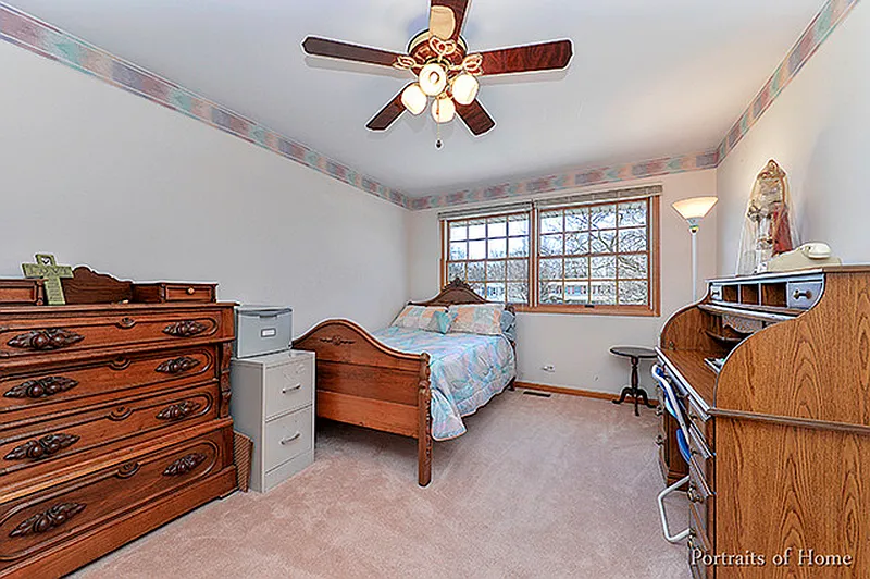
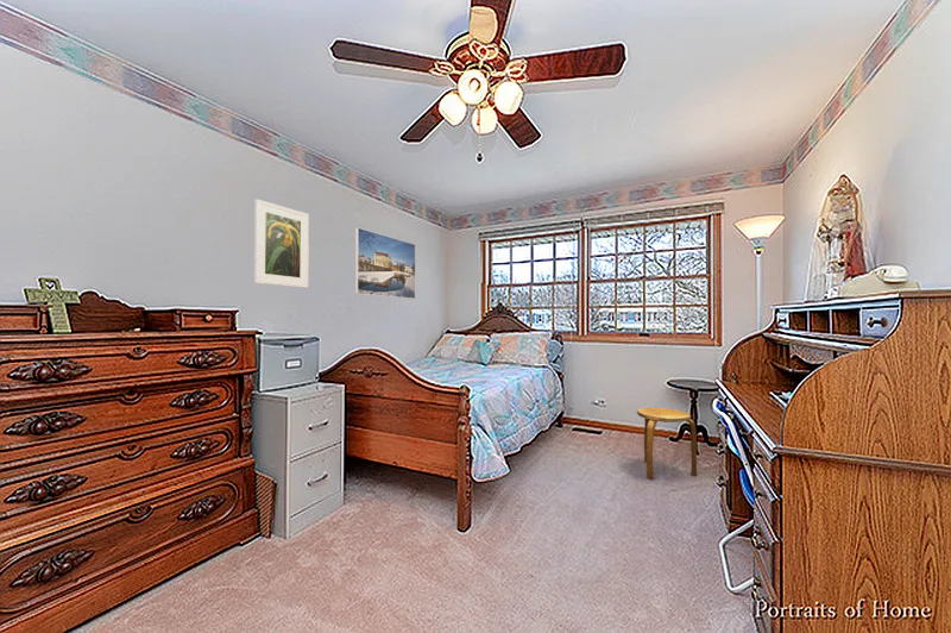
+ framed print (283, 246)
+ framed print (388, 267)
+ stool (653, 439)
